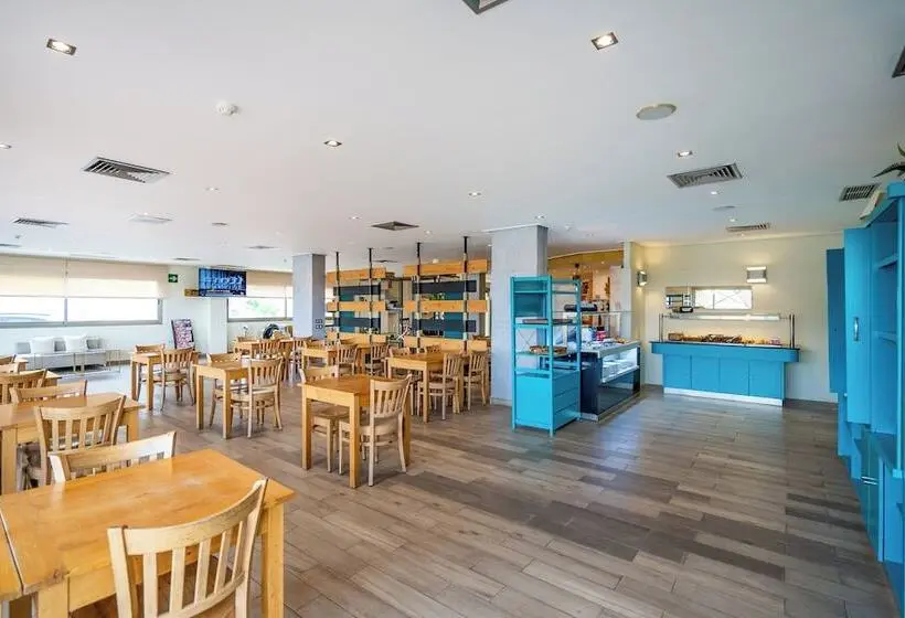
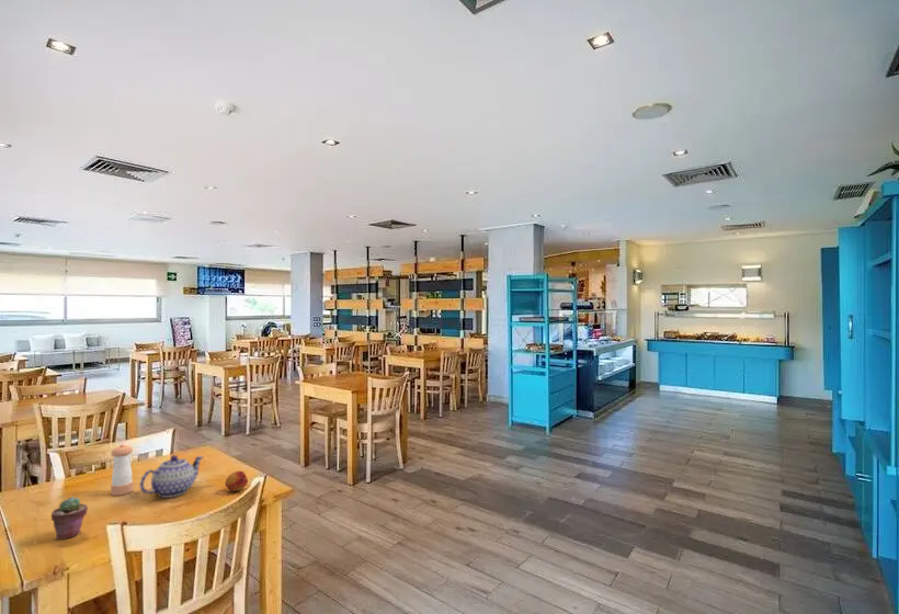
+ teapot (173, 474)
+ pepper shaker (122, 468)
+ potted succulent (69, 515)
+ fruit (236, 480)
